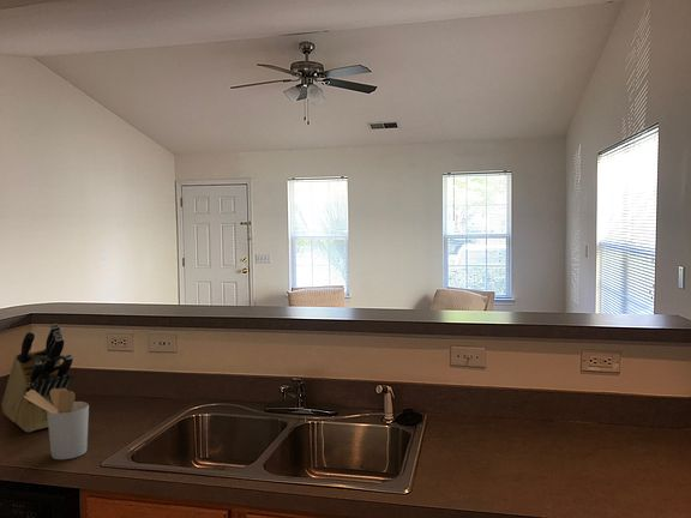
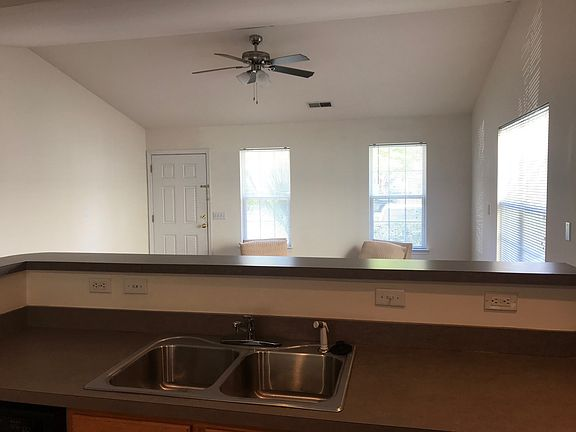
- knife block (36, 372)
- utensil holder (56, 420)
